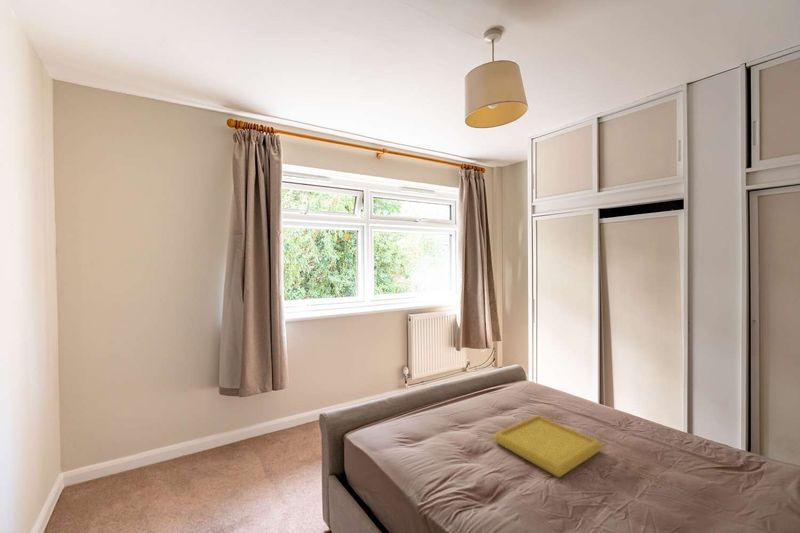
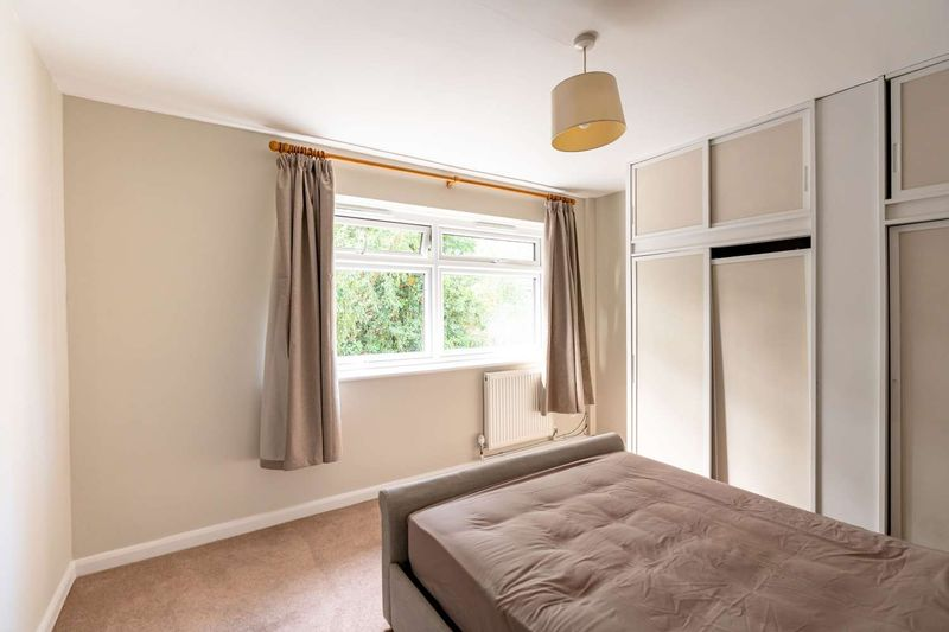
- serving tray (546, 441)
